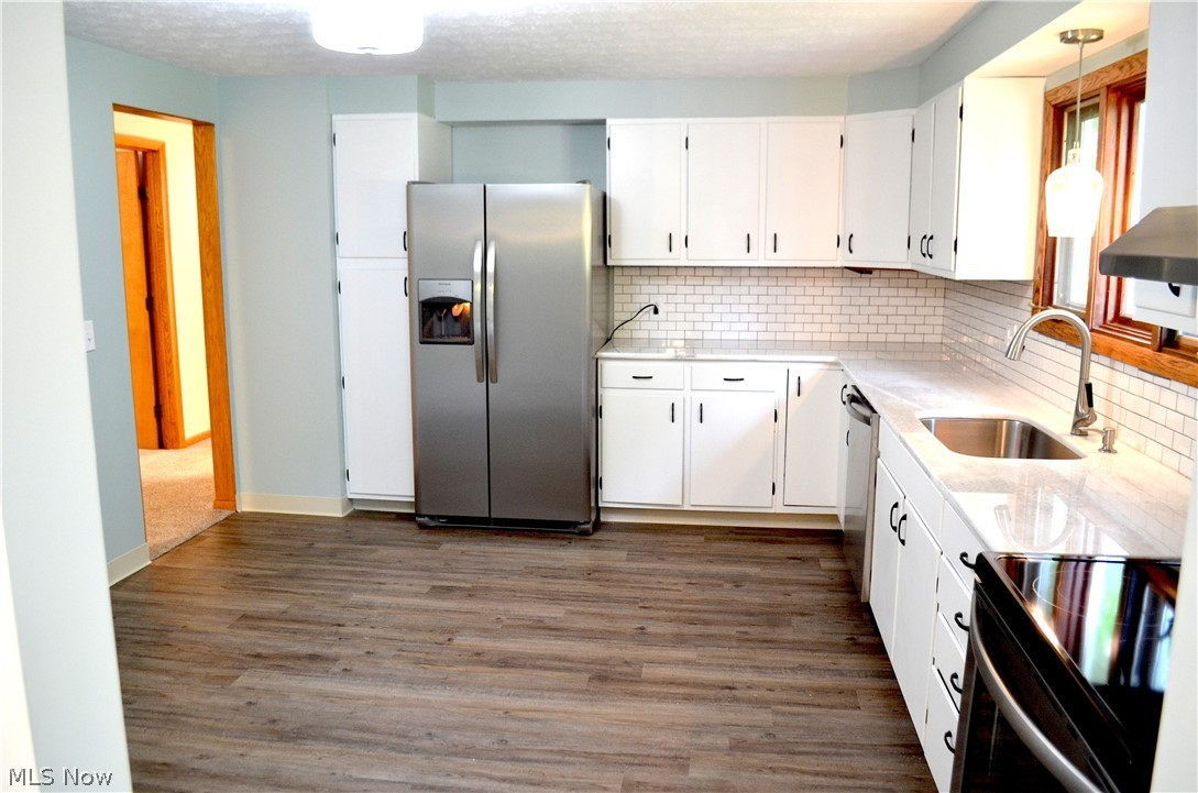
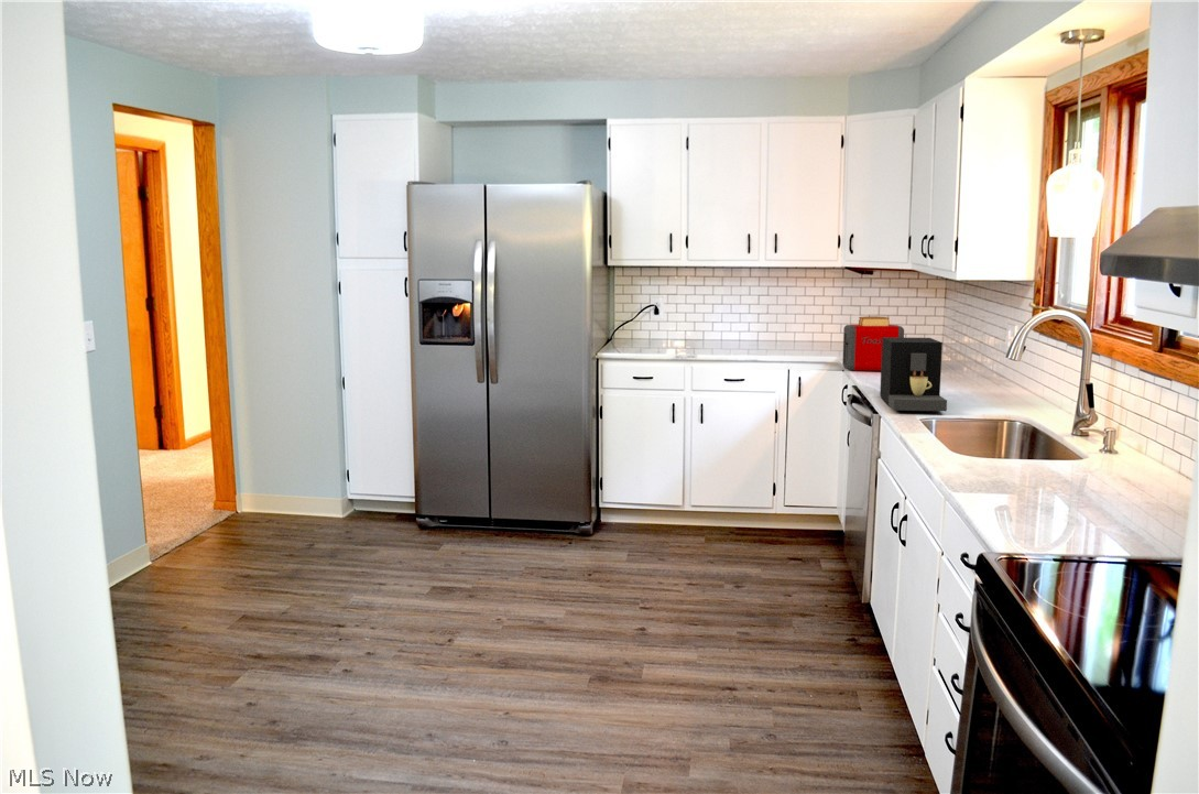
+ toaster (872, 342)
+ coffee maker (912, 372)
